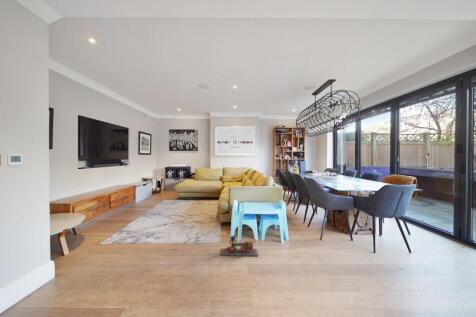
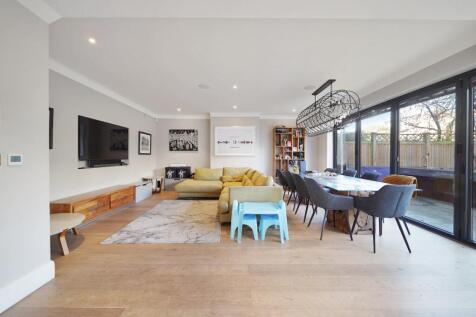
- toy train (239, 244)
